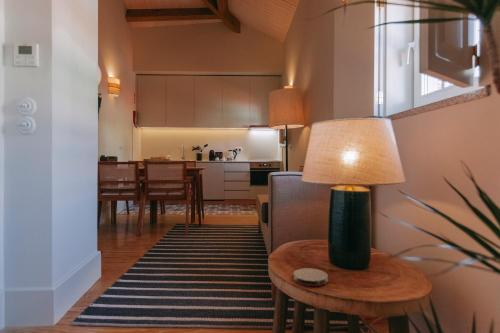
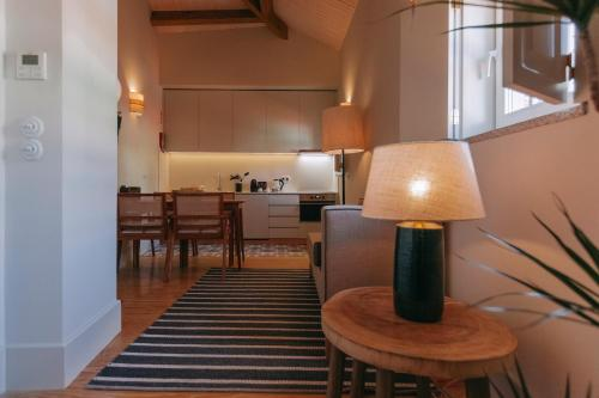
- coaster (310, 276)
